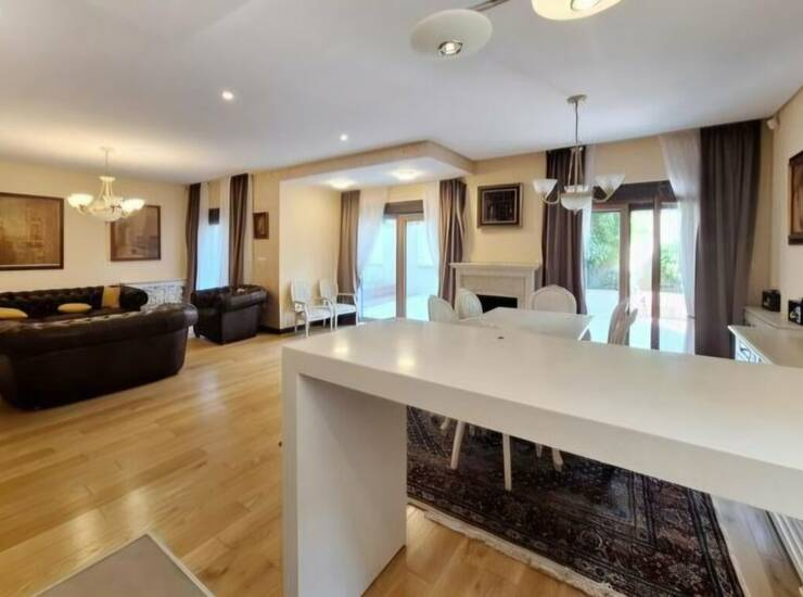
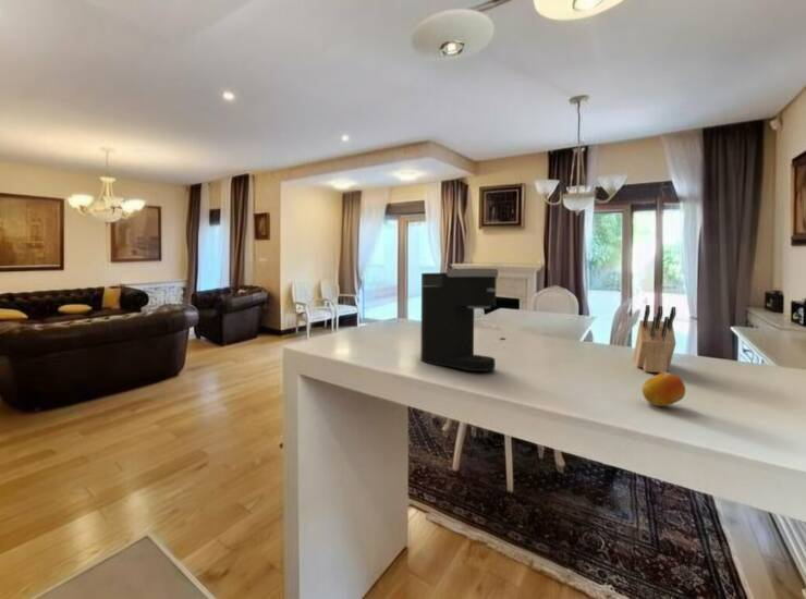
+ coffee maker (456, 317)
+ knife block (654, 337)
+ fruit (662, 389)
